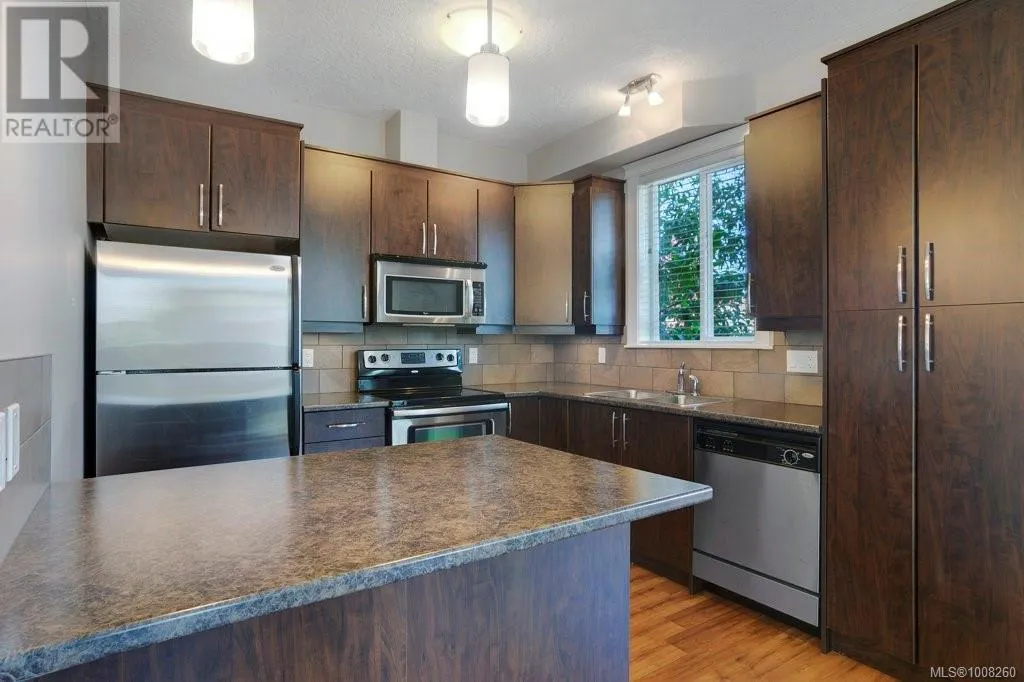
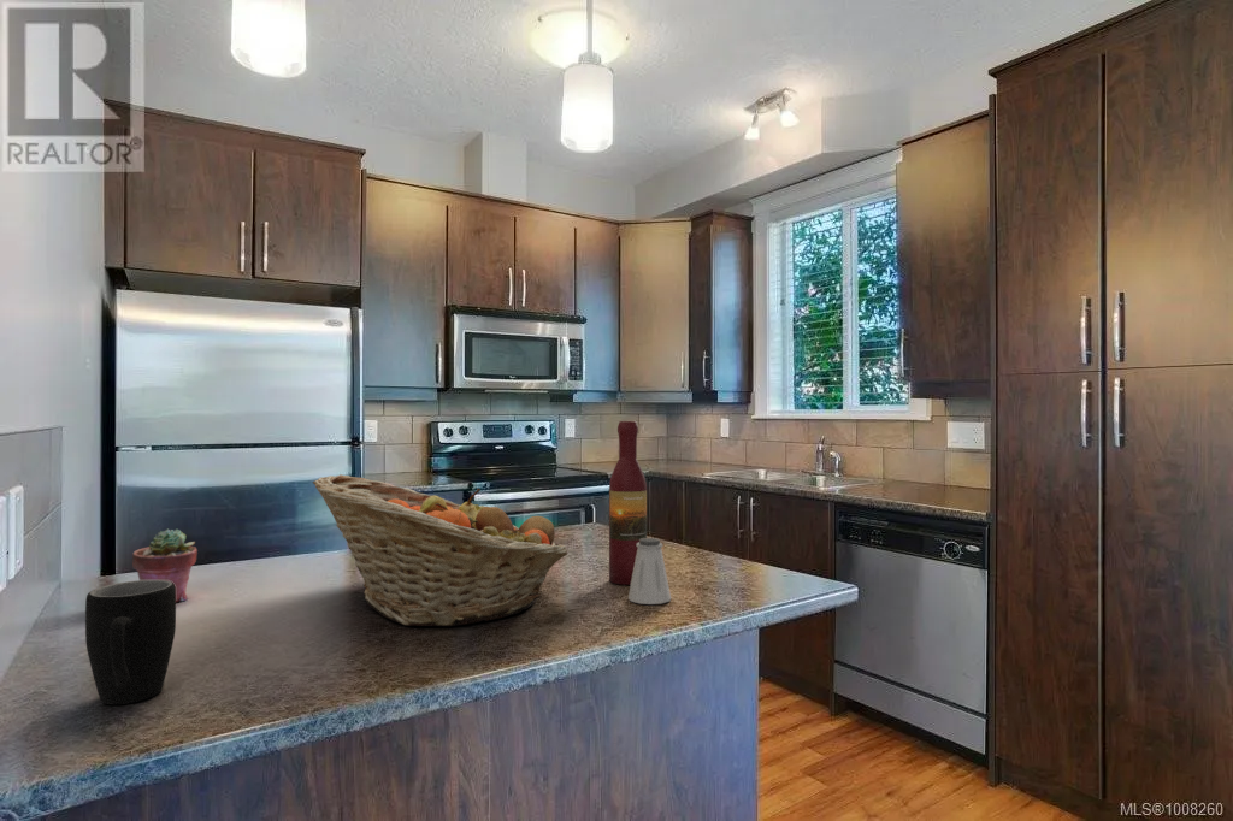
+ saltshaker (649, 568)
+ fruit basket (441, 536)
+ wine bottle (627, 500)
+ mug (128, 646)
+ potted succulent (165, 565)
